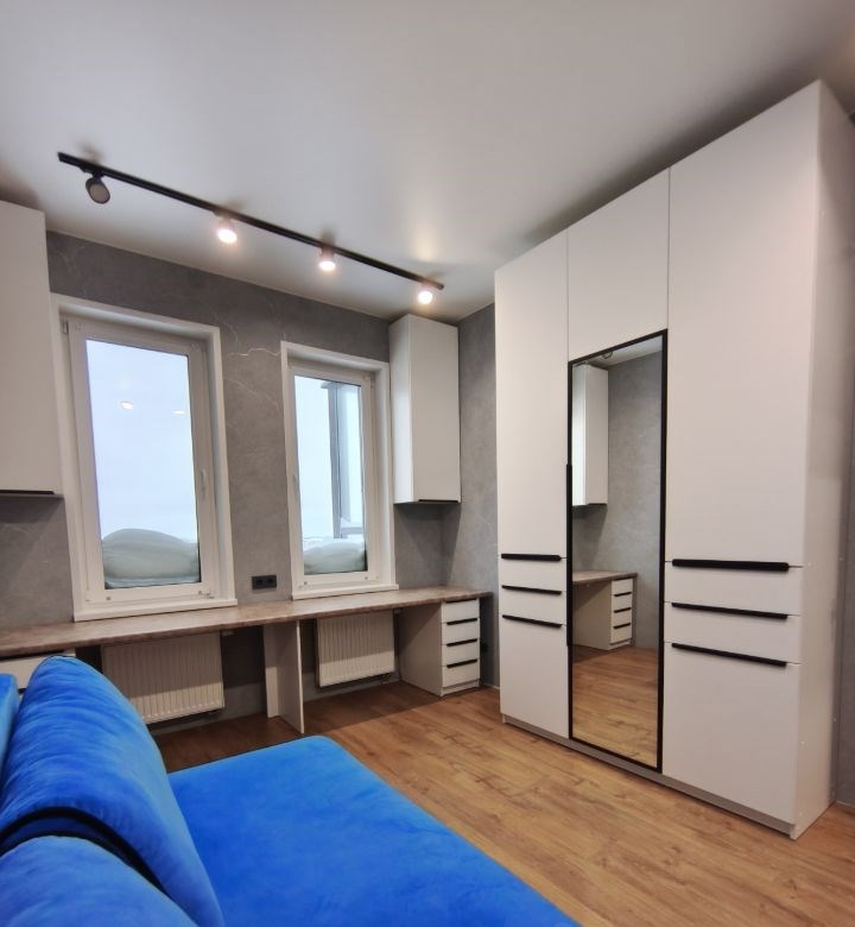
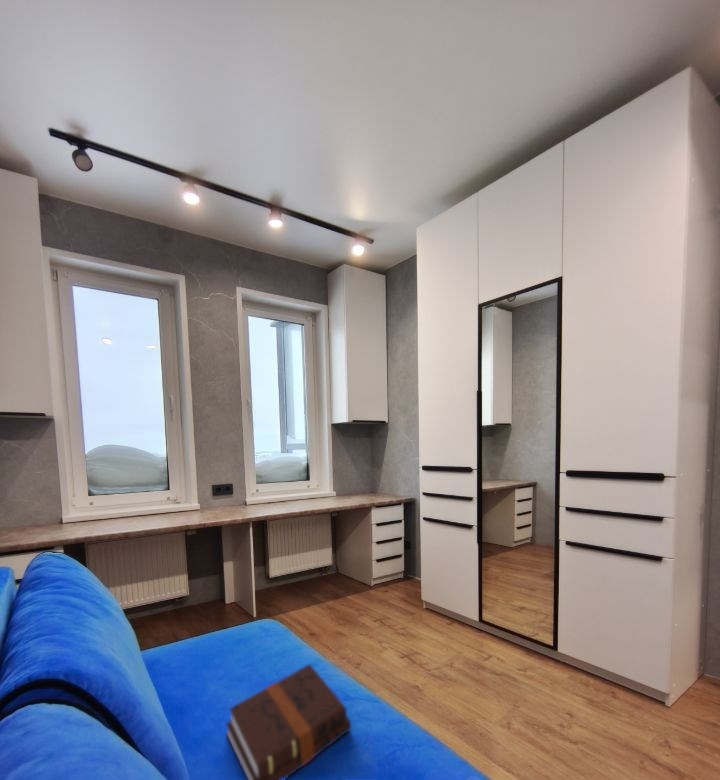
+ hardback book (288, 720)
